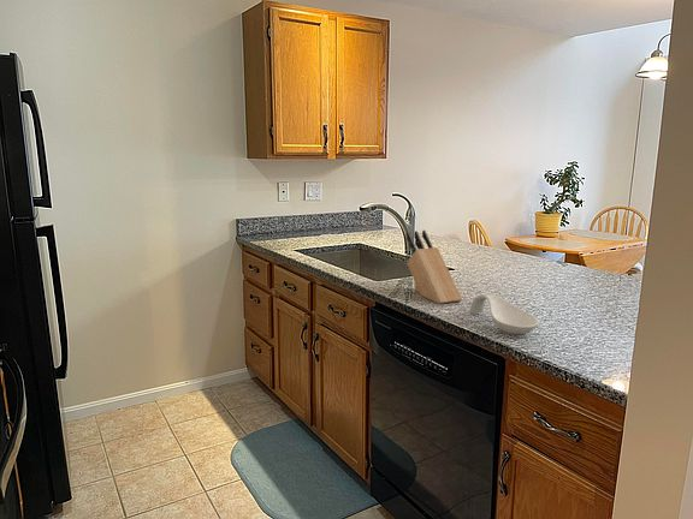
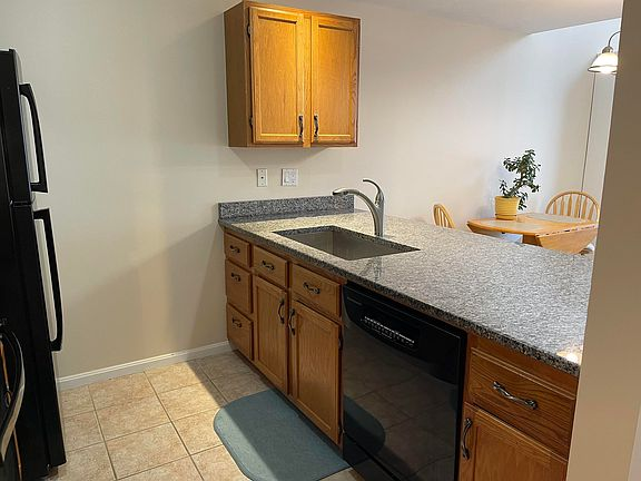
- knife block (431, 264)
- spoon rest (500, 312)
